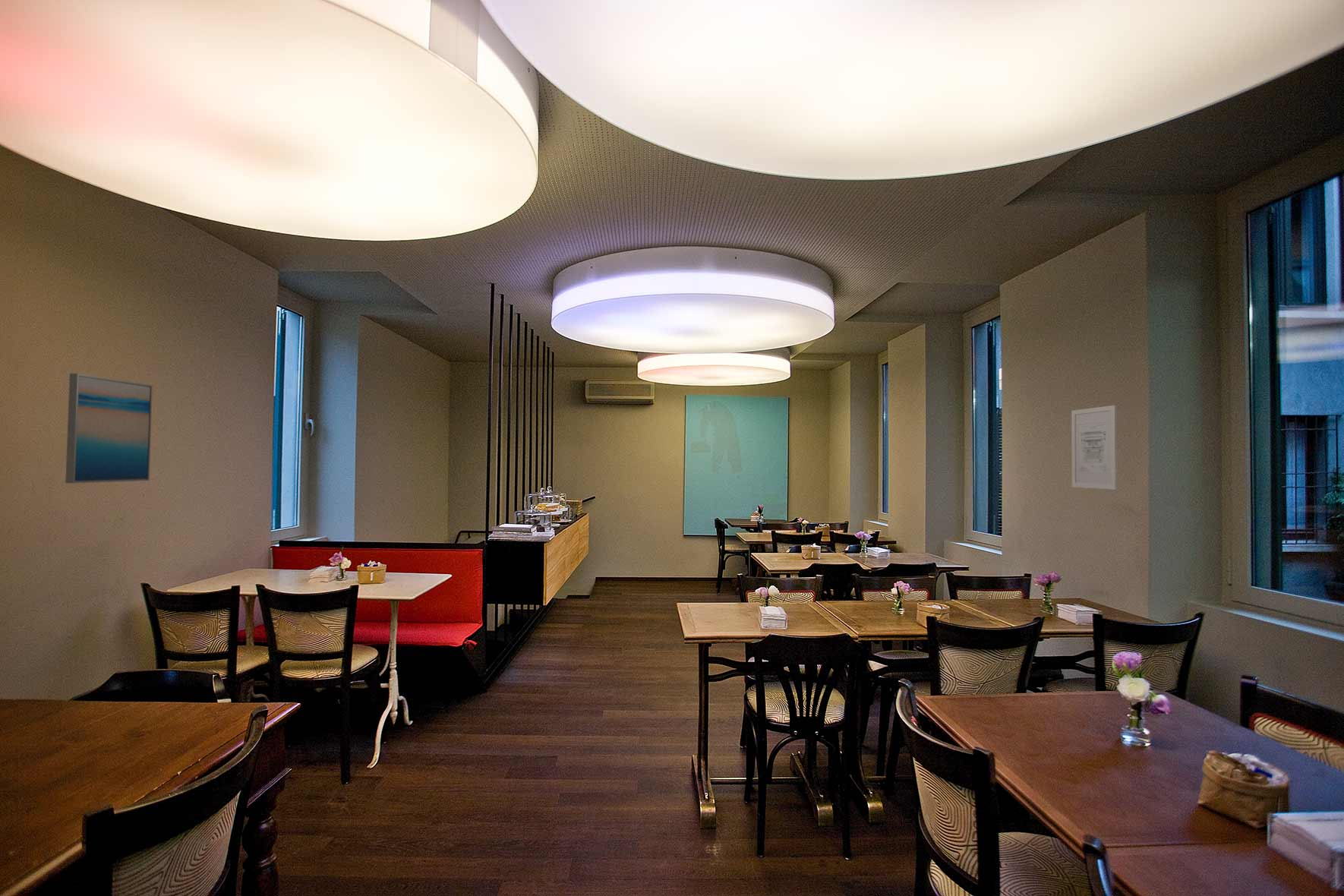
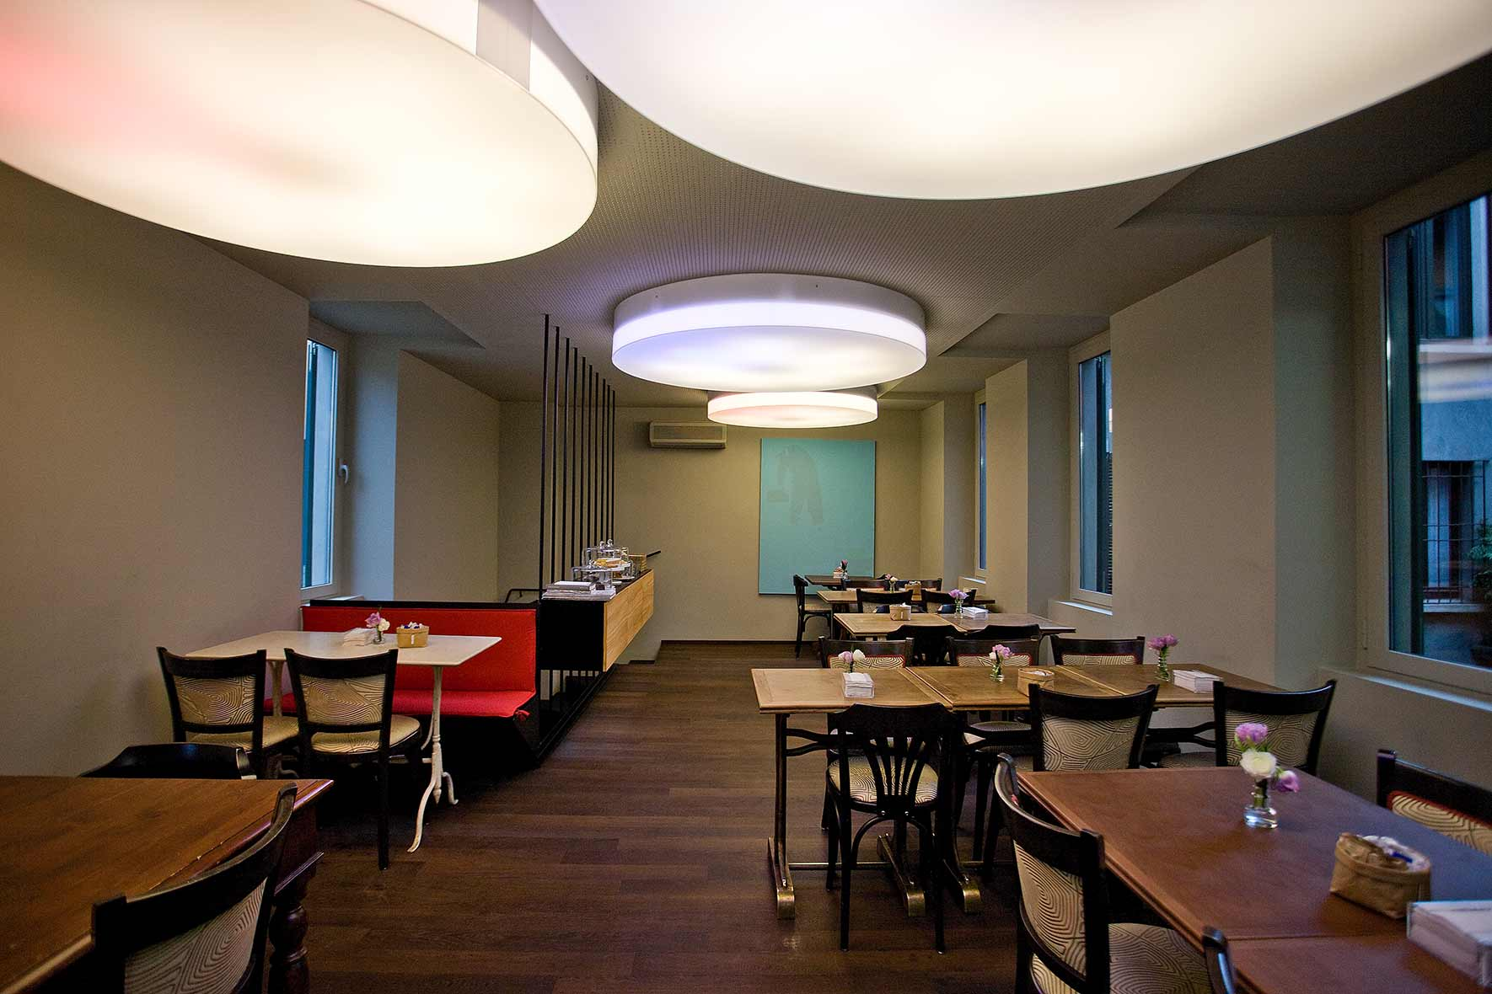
- wall art (112, 431)
- wall art (1093, 448)
